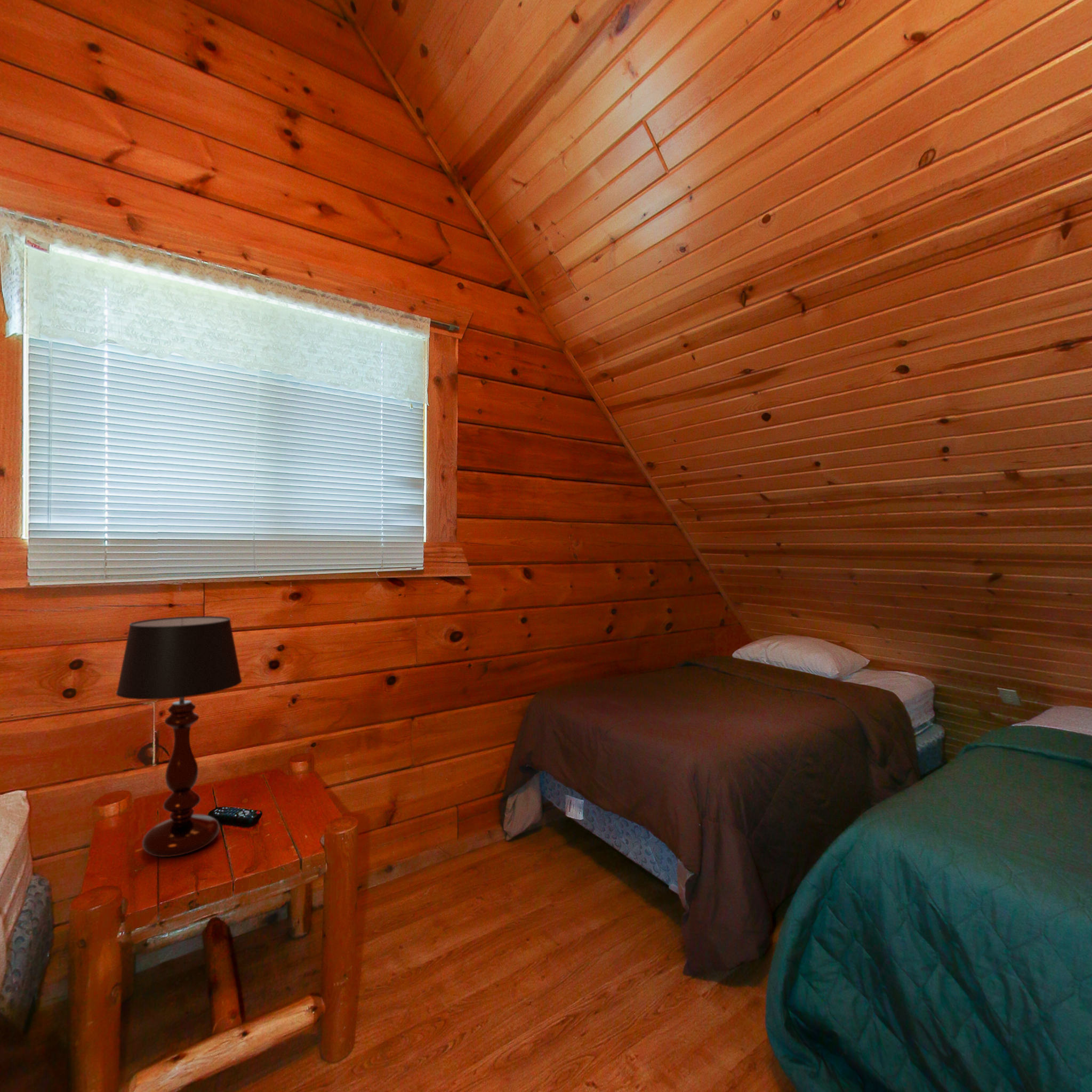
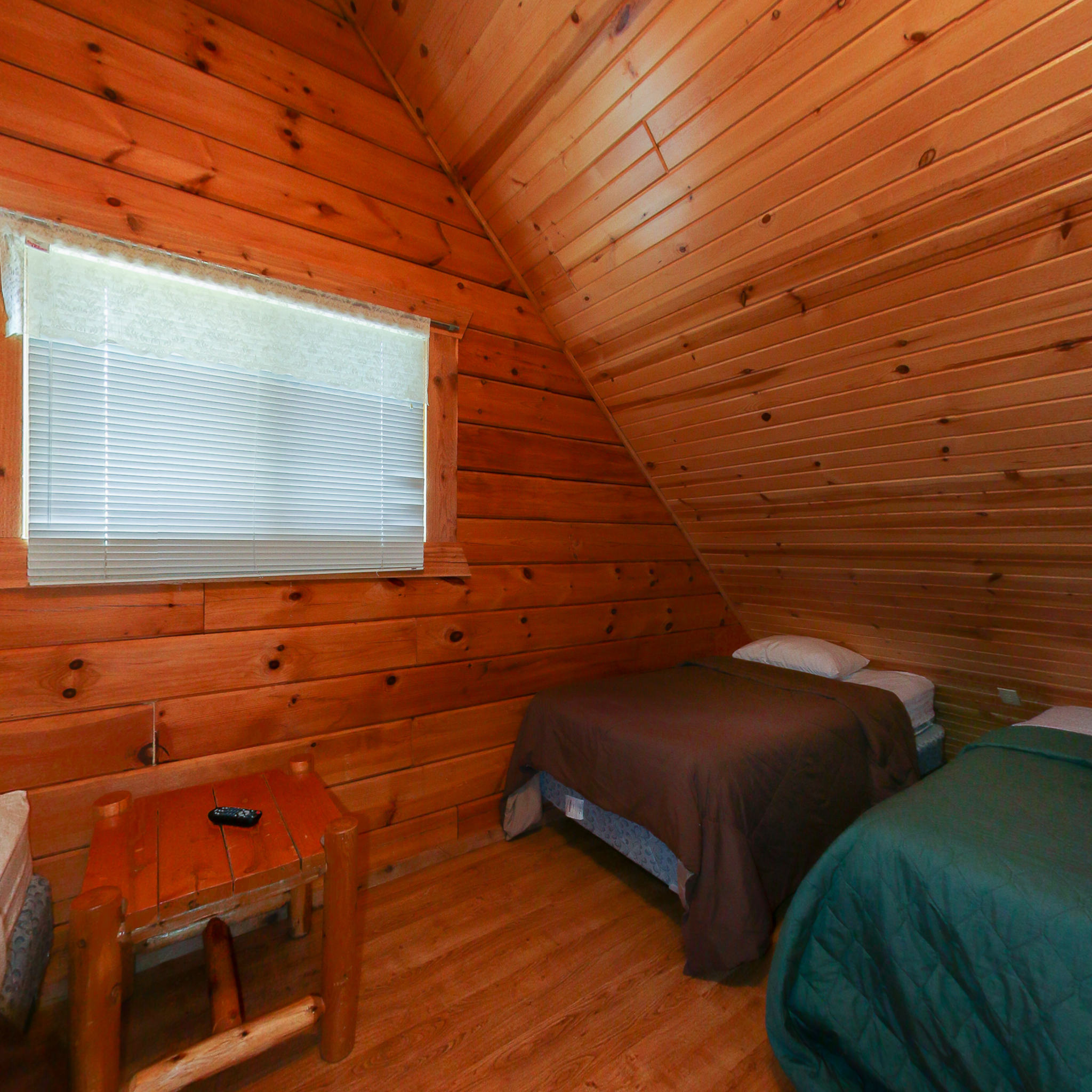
- table lamp (182, 732)
